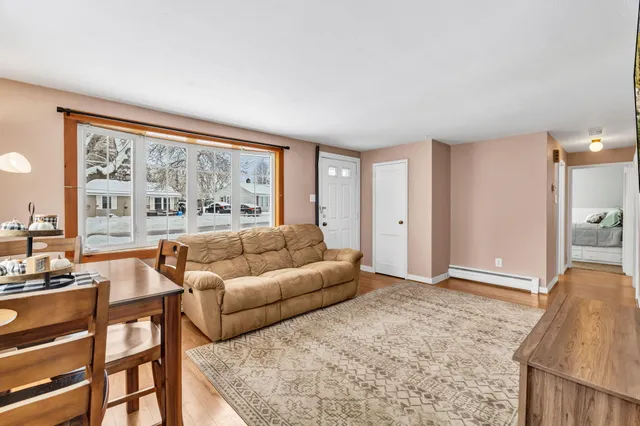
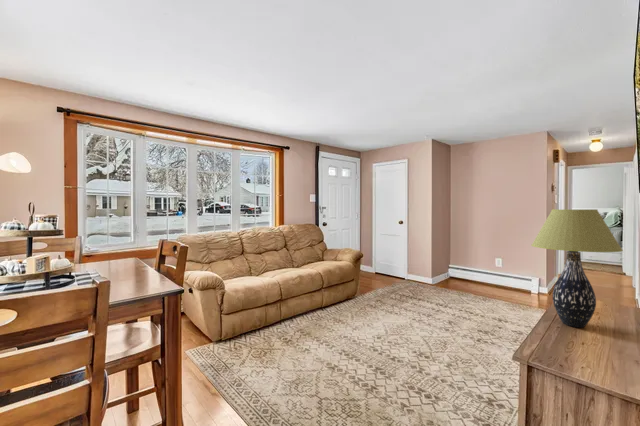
+ table lamp (573, 267)
